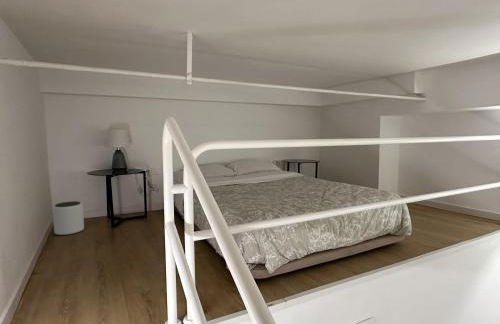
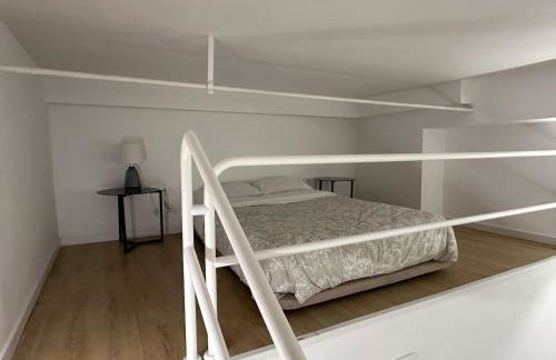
- plant pot (68, 217)
